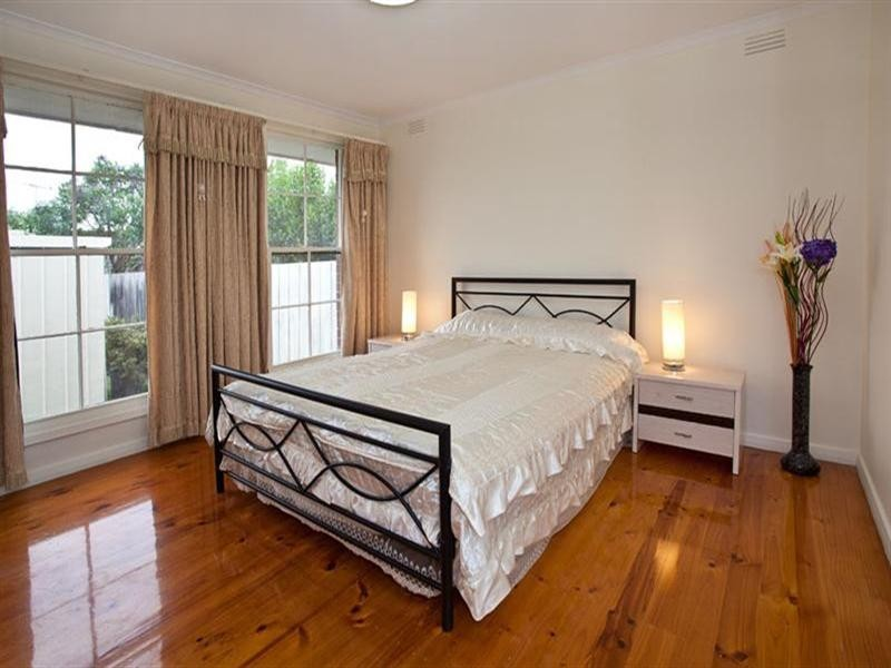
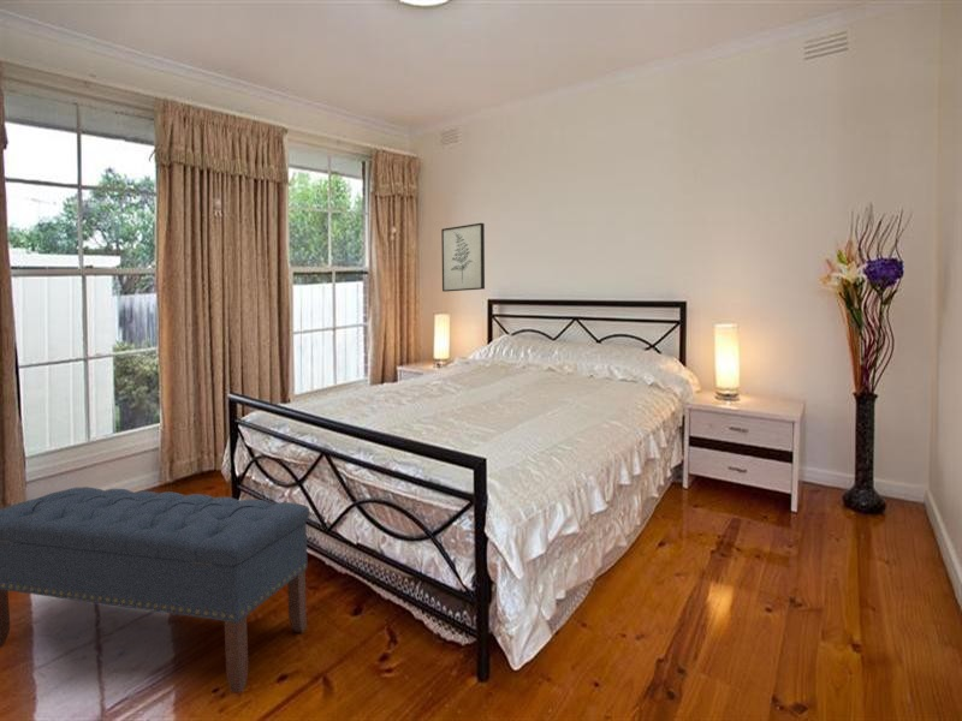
+ bench (148, 572)
+ wall art (462, 258)
